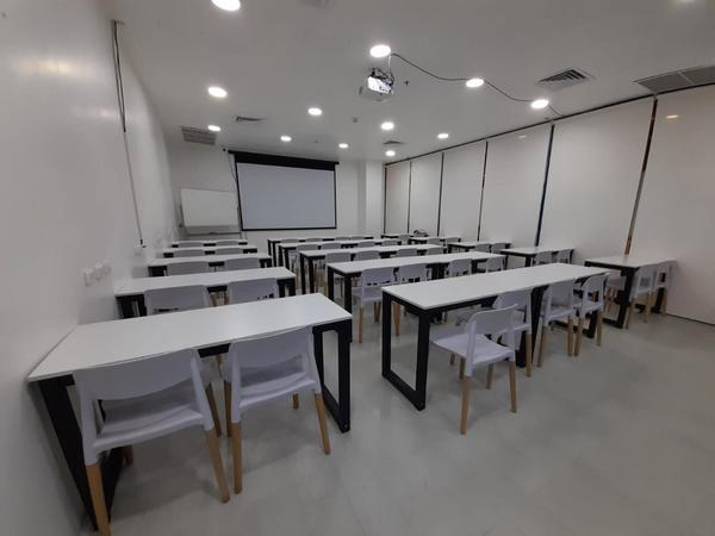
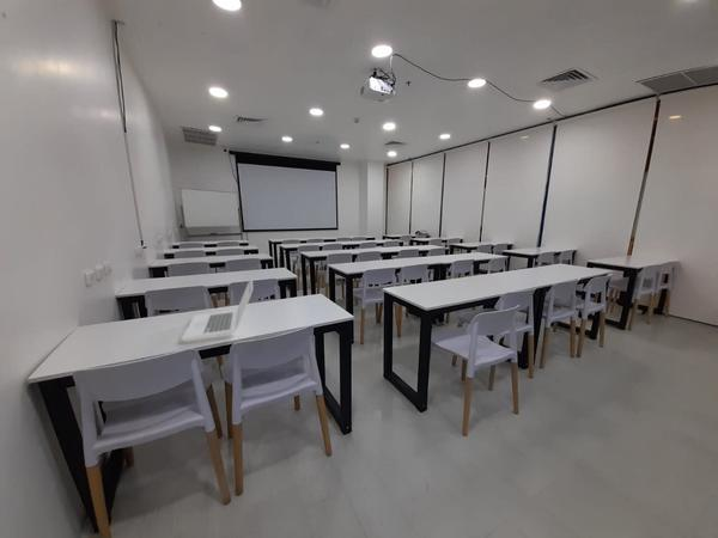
+ laptop (220, 312)
